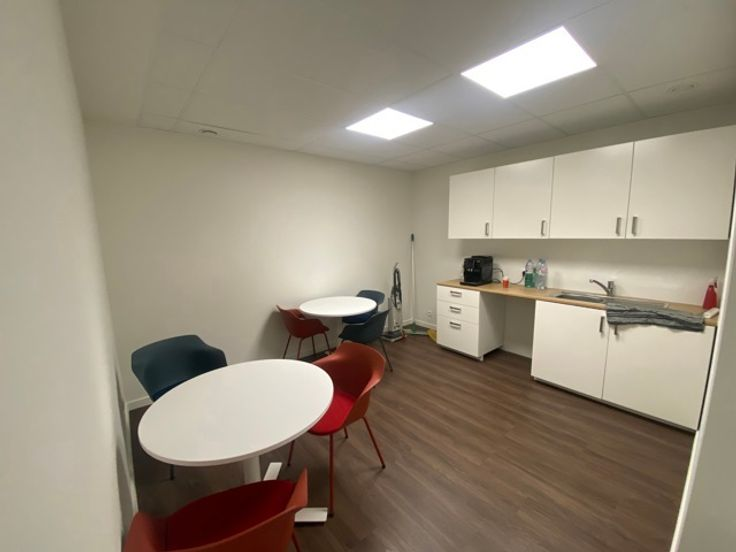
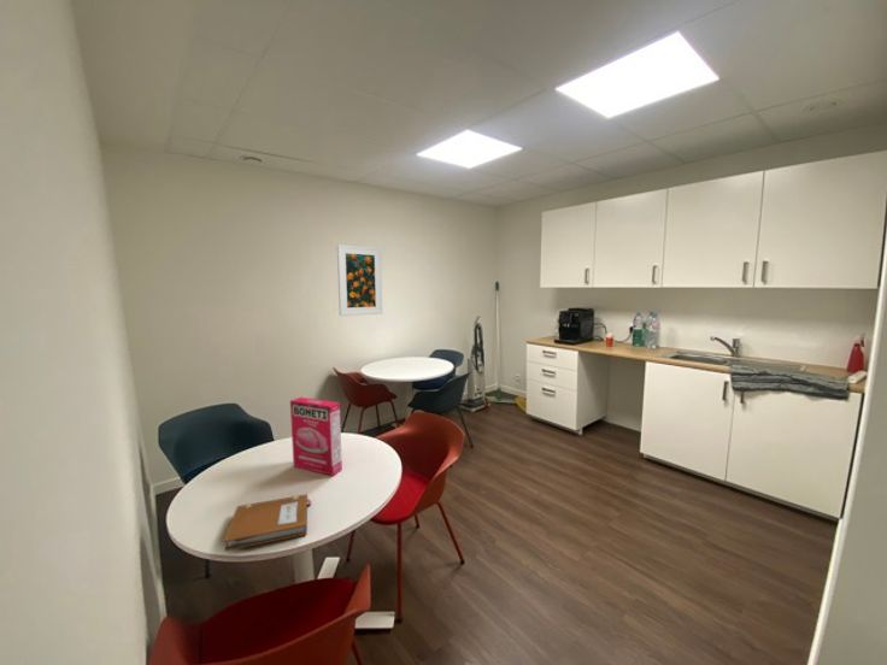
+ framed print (360, 281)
+ notebook (272, 518)
+ cereal box (316, 435)
